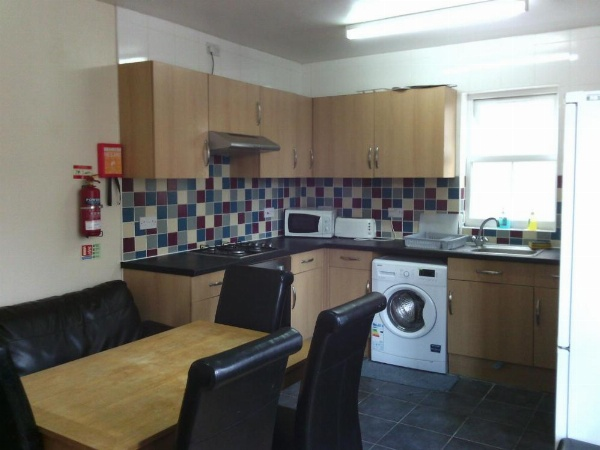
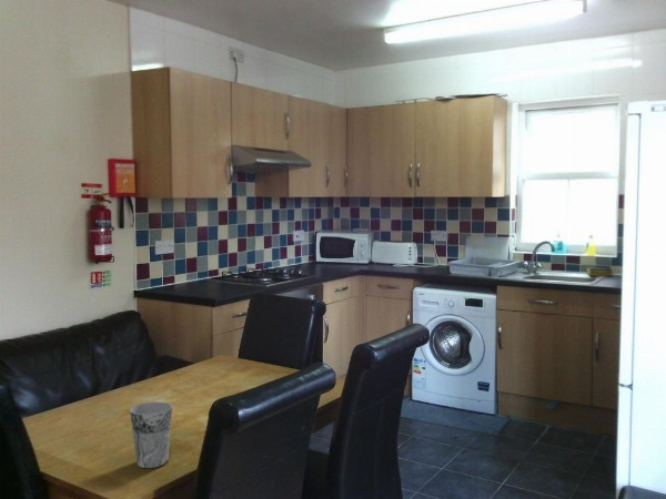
+ cup (151, 435)
